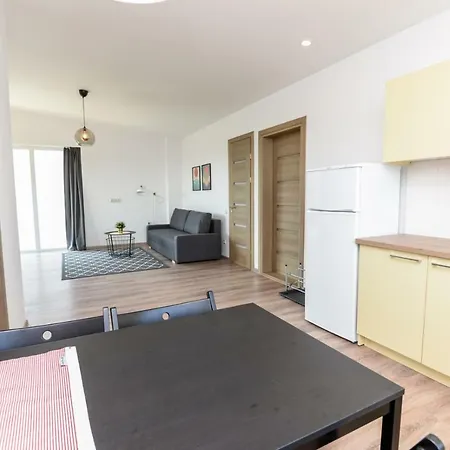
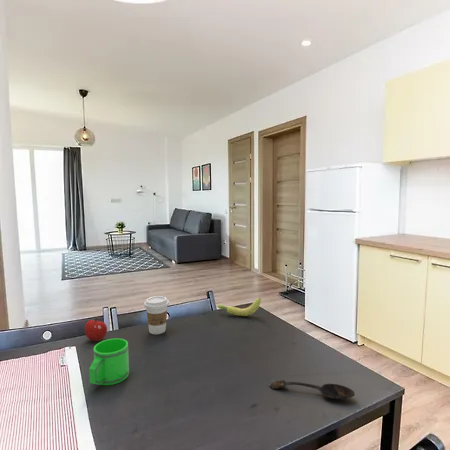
+ banana (238, 308)
+ apple (95, 328)
+ mug (107, 363)
+ spoon (311, 387)
+ coffee cup (157, 315)
